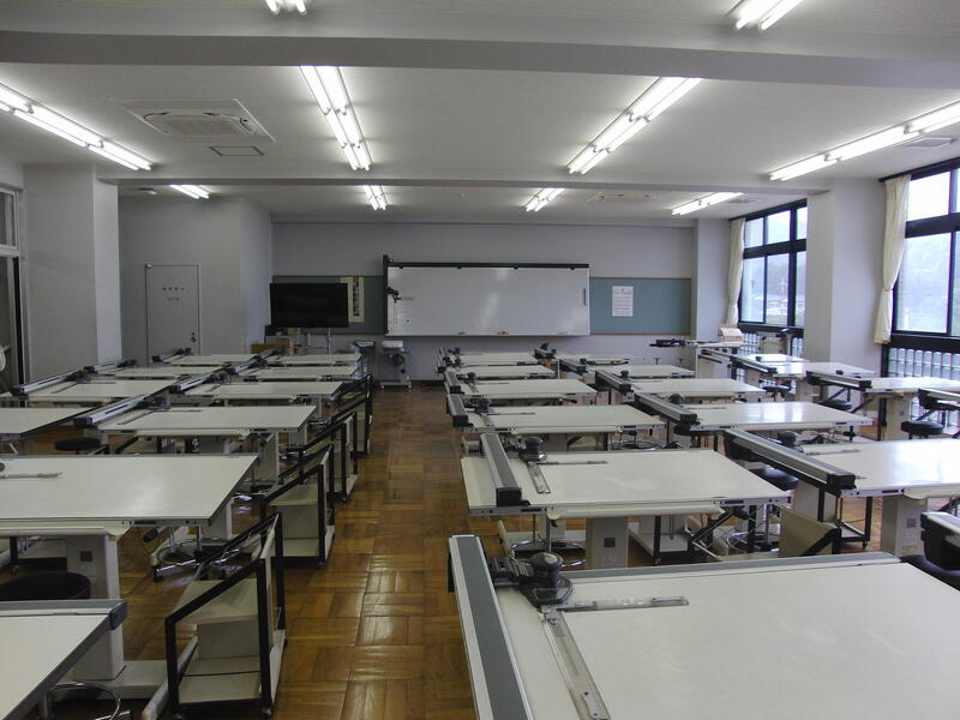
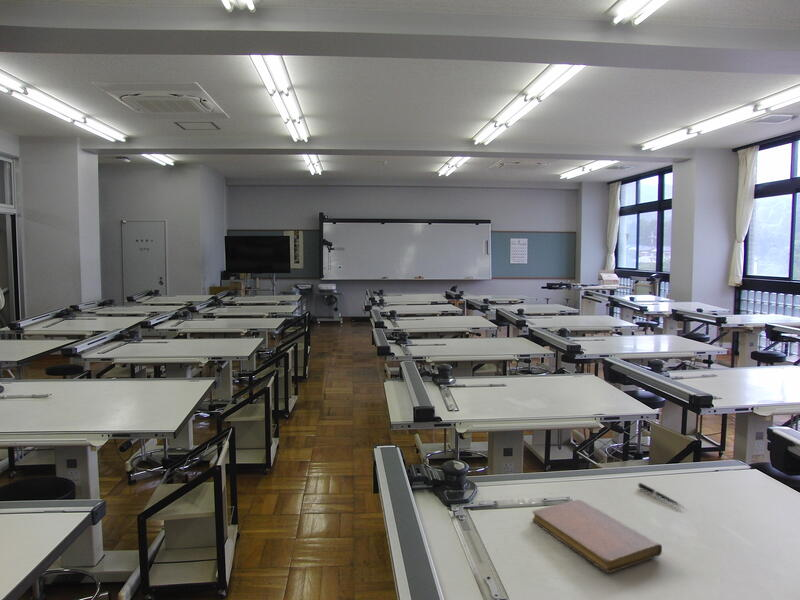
+ notebook (592, 531)
+ pen (660, 494)
